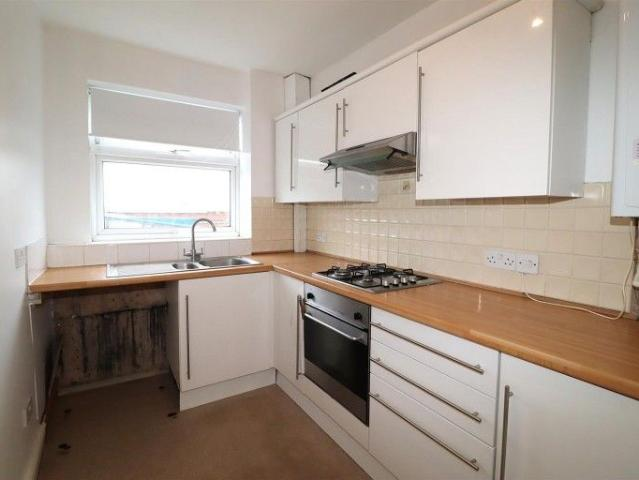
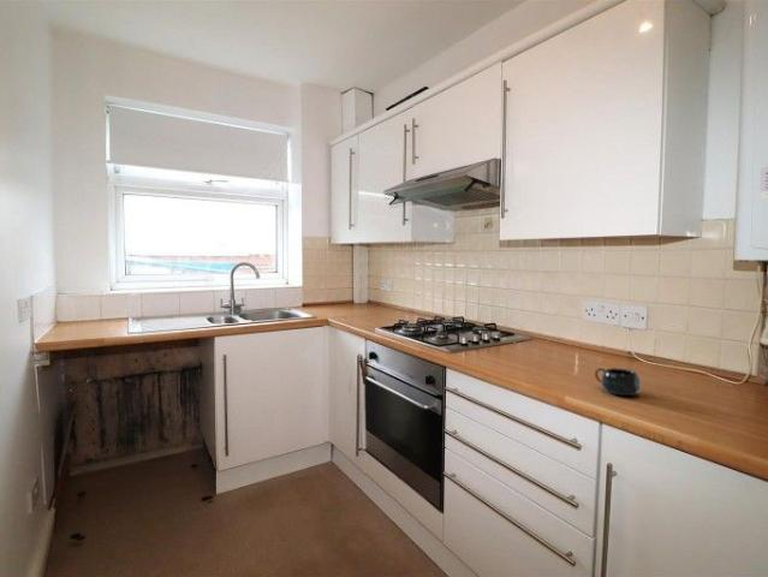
+ mug (615, 380)
